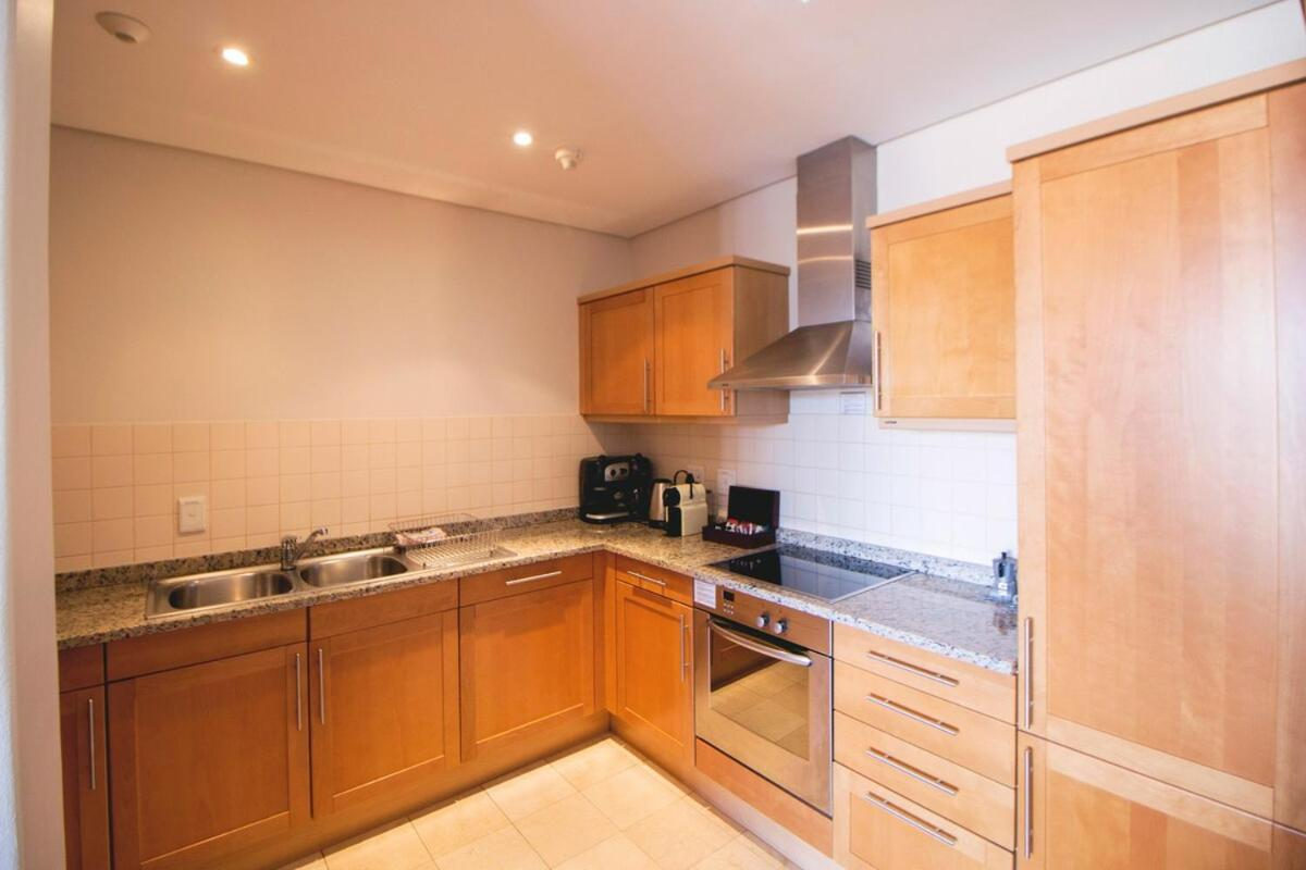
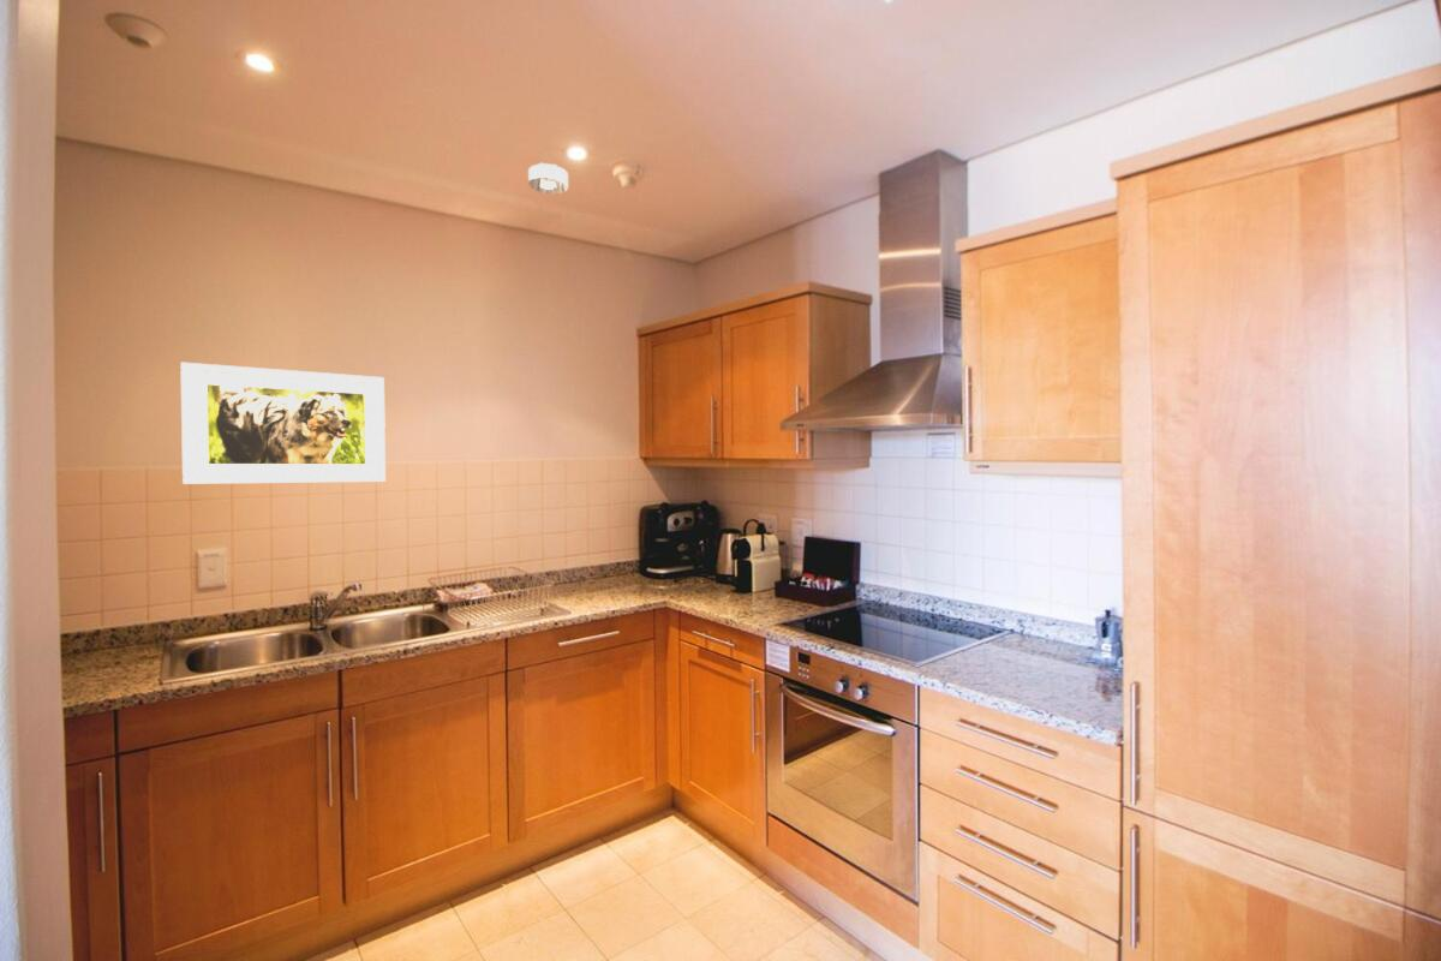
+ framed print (291, 426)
+ smoke detector (548, 178)
